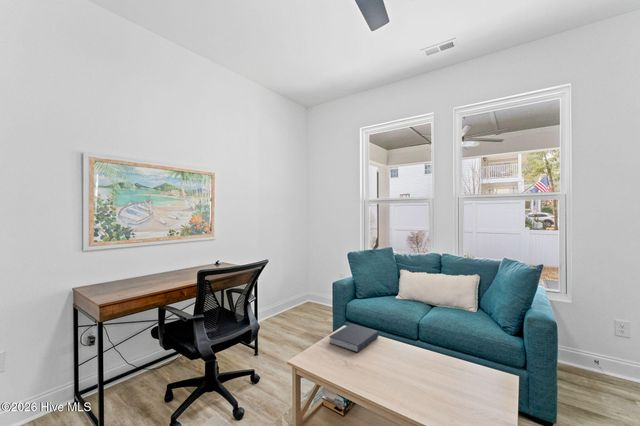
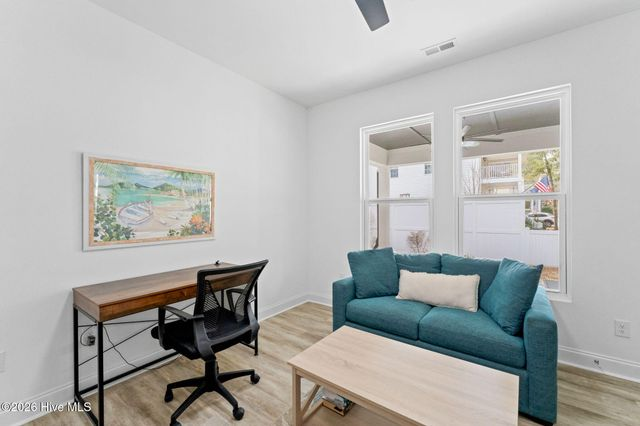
- book (354, 337)
